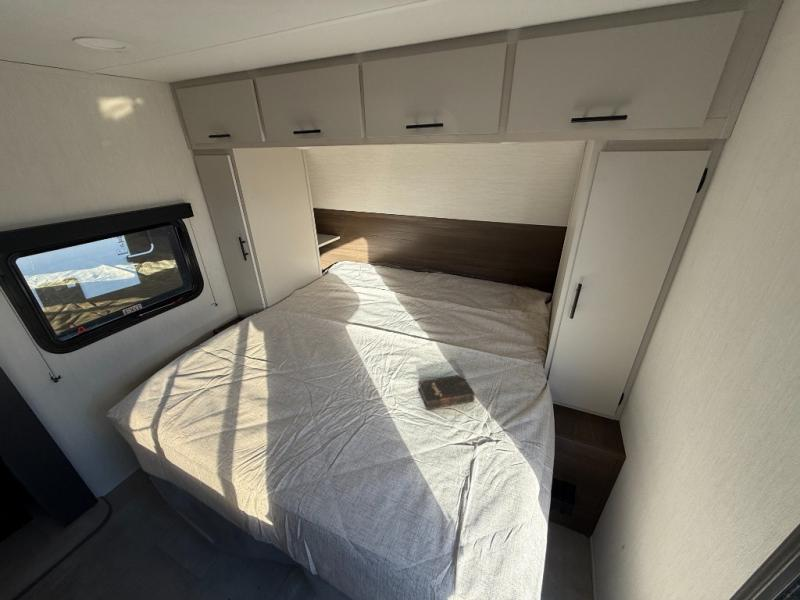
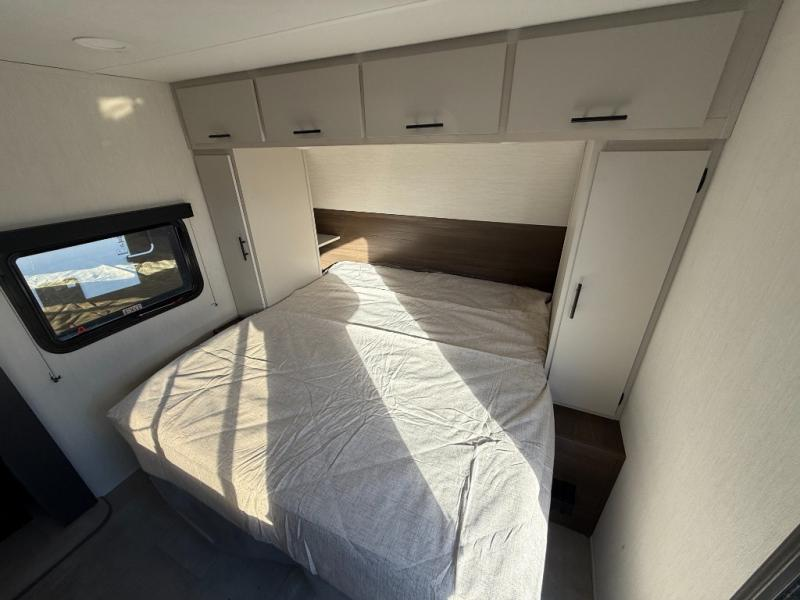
- hardback book (445, 391)
